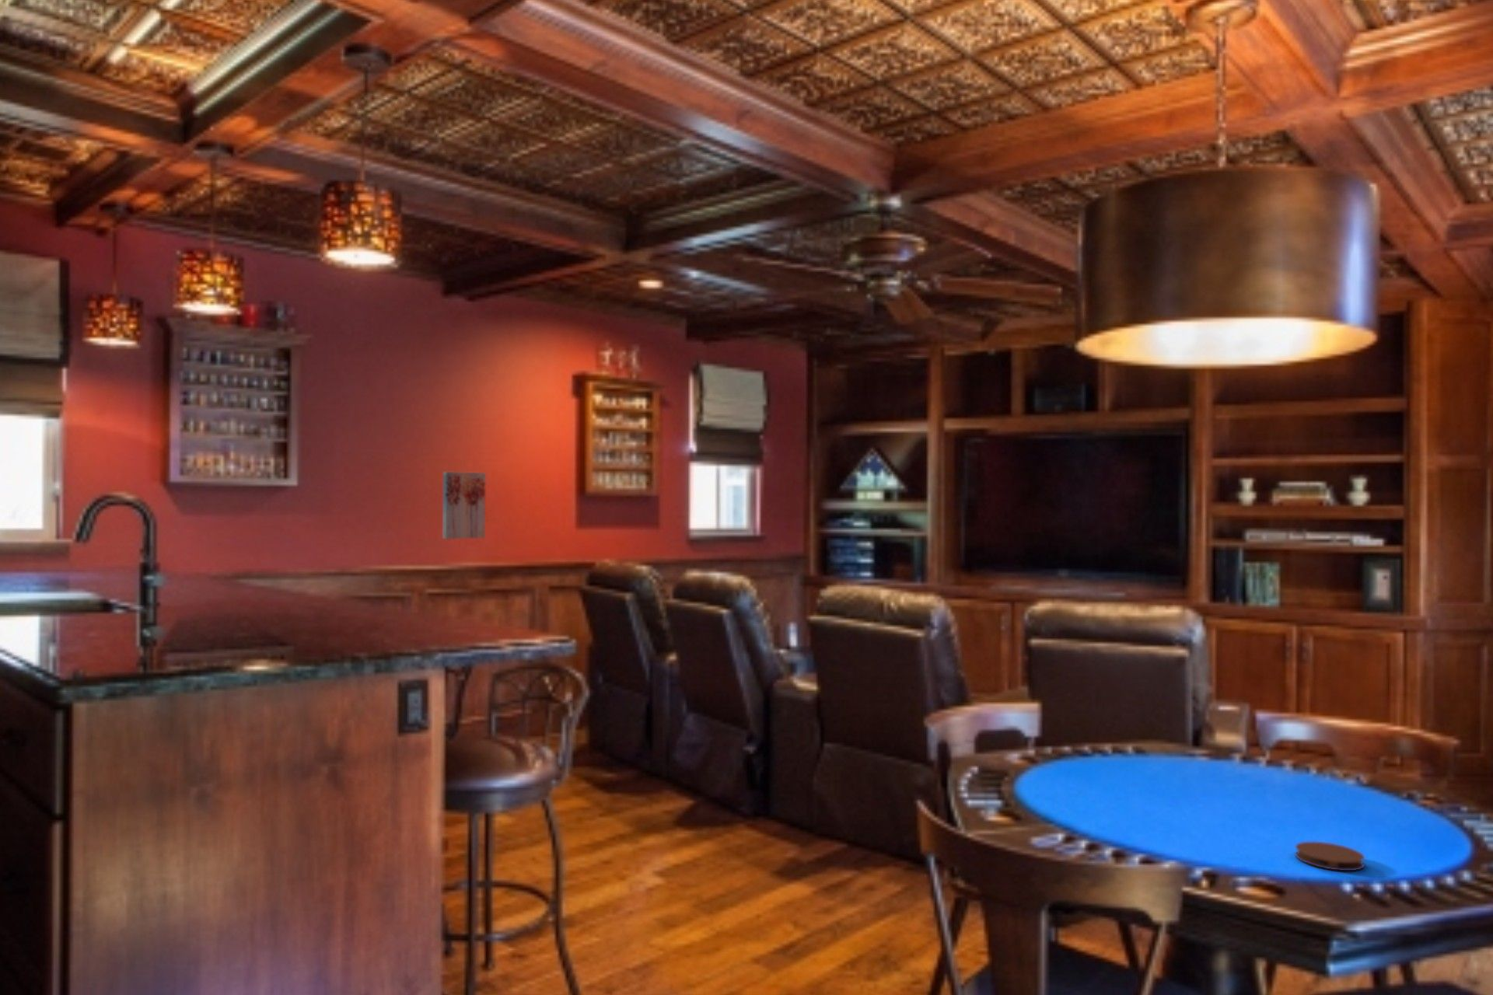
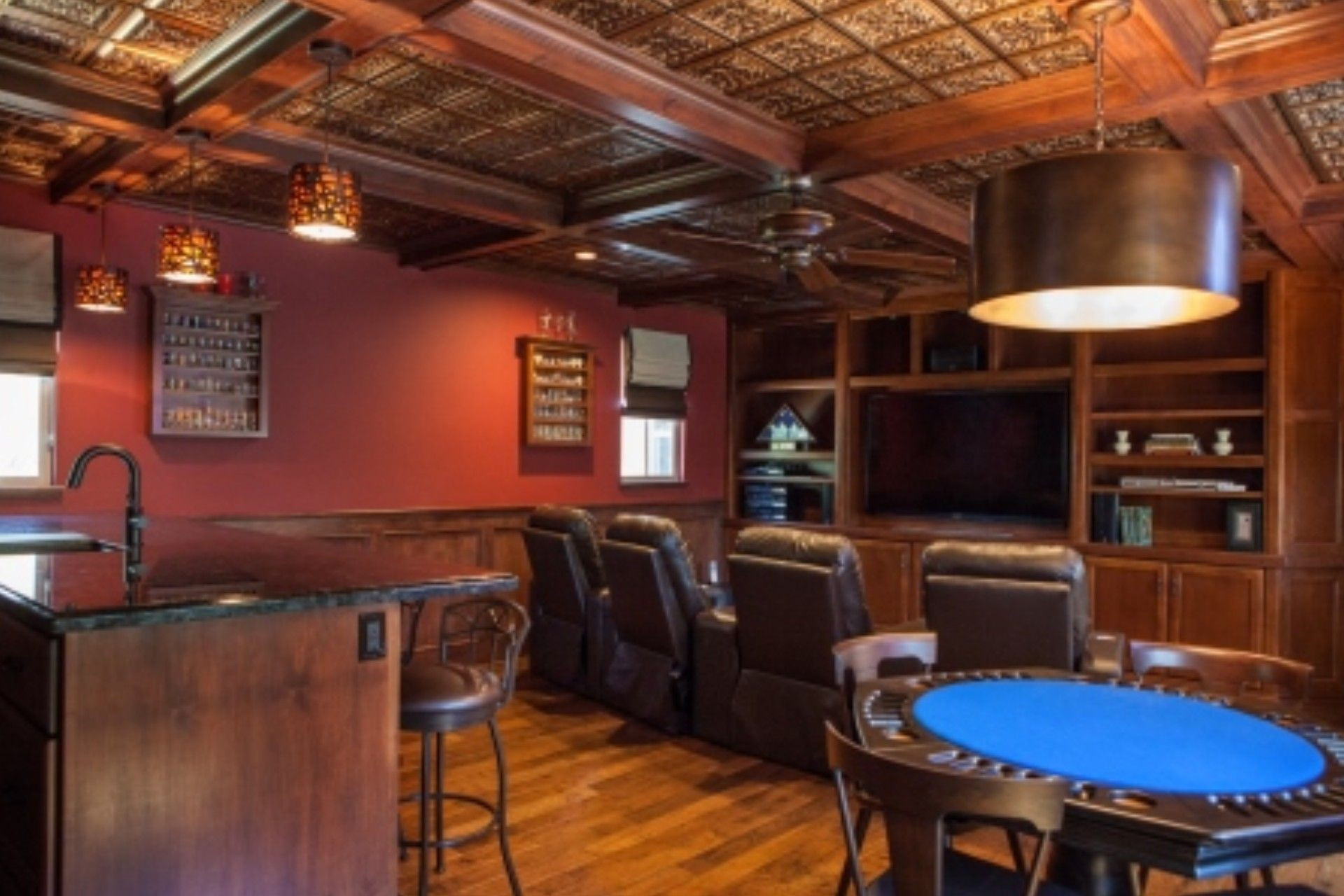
- coaster (1329, 855)
- wall art (464, 505)
